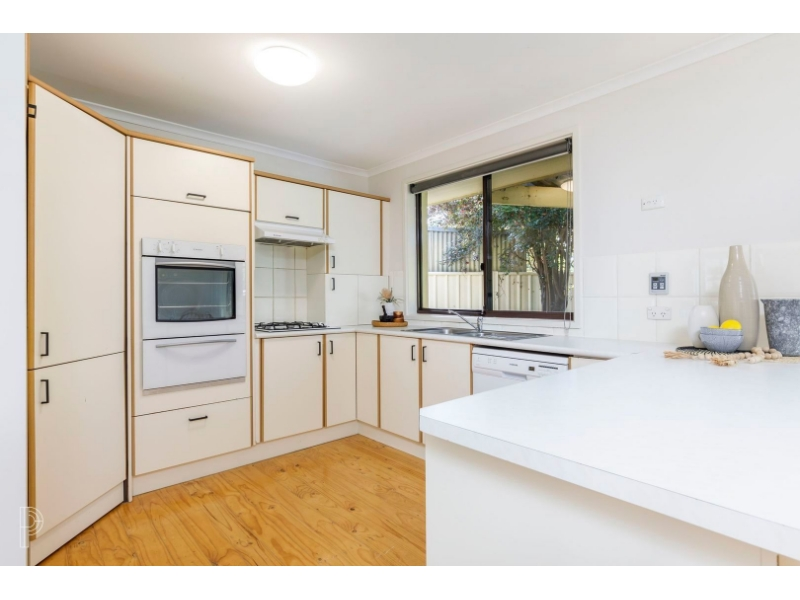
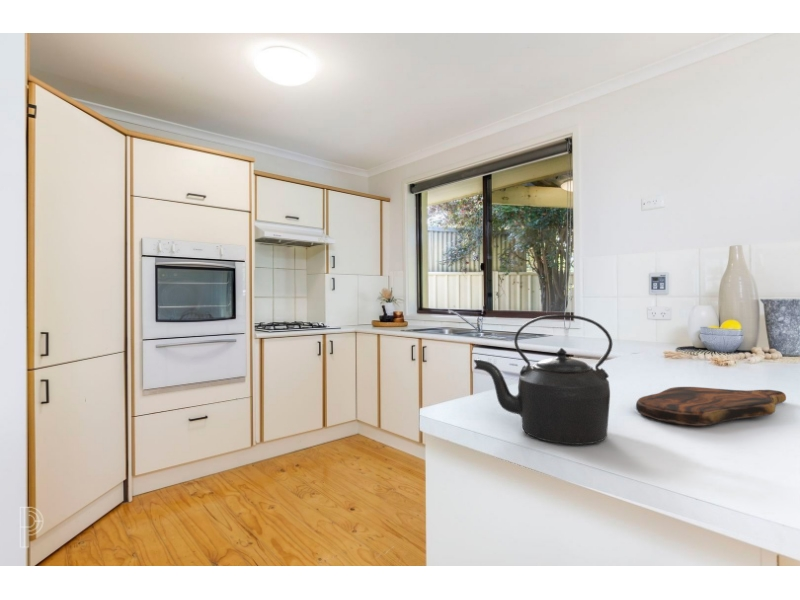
+ cutting board (713, 401)
+ kettle (539, 372)
